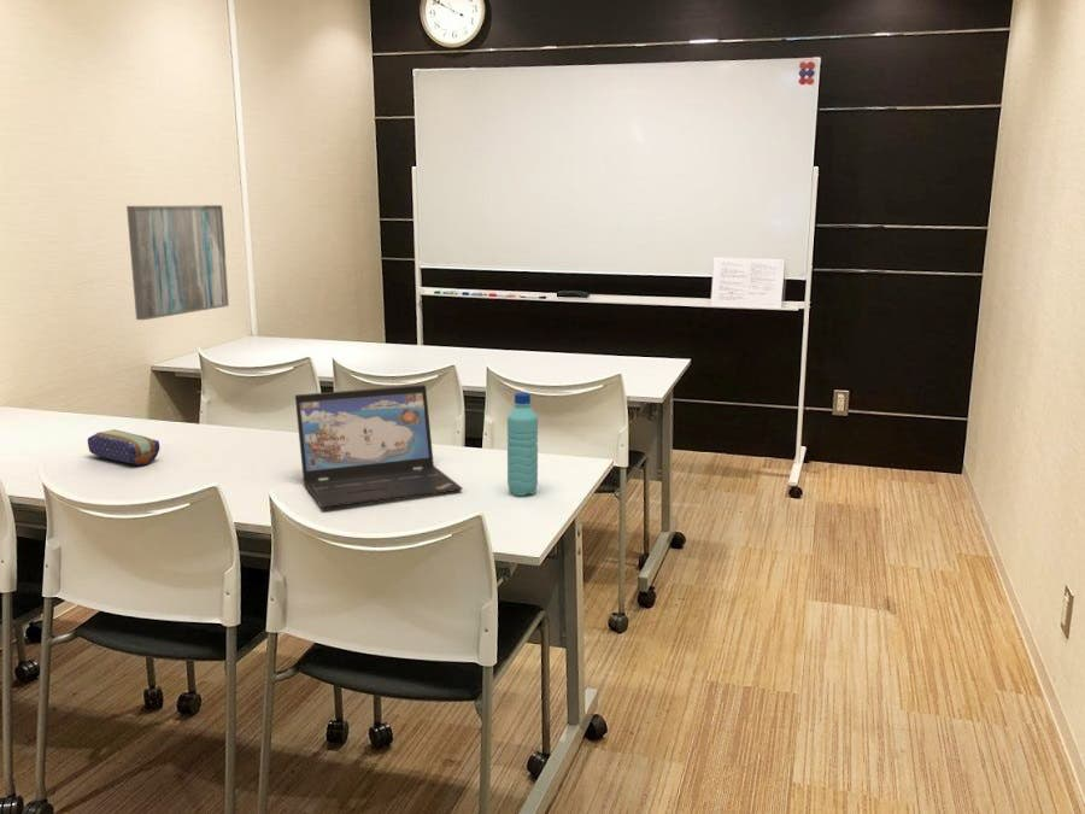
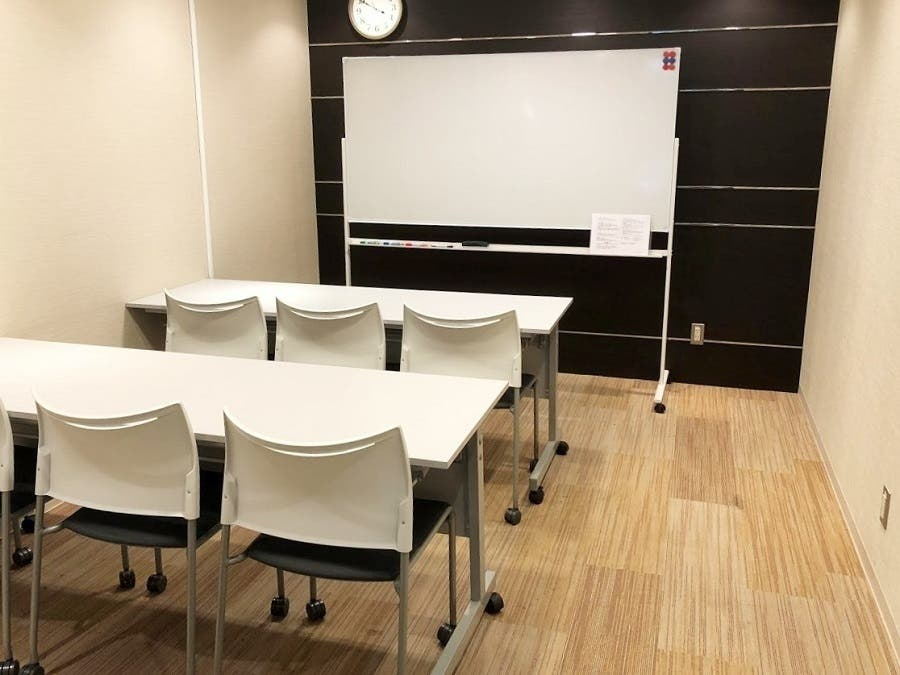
- wall art (181, 259)
- water bottle (522, 443)
- laptop (377, 443)
- pencil case (123, 446)
